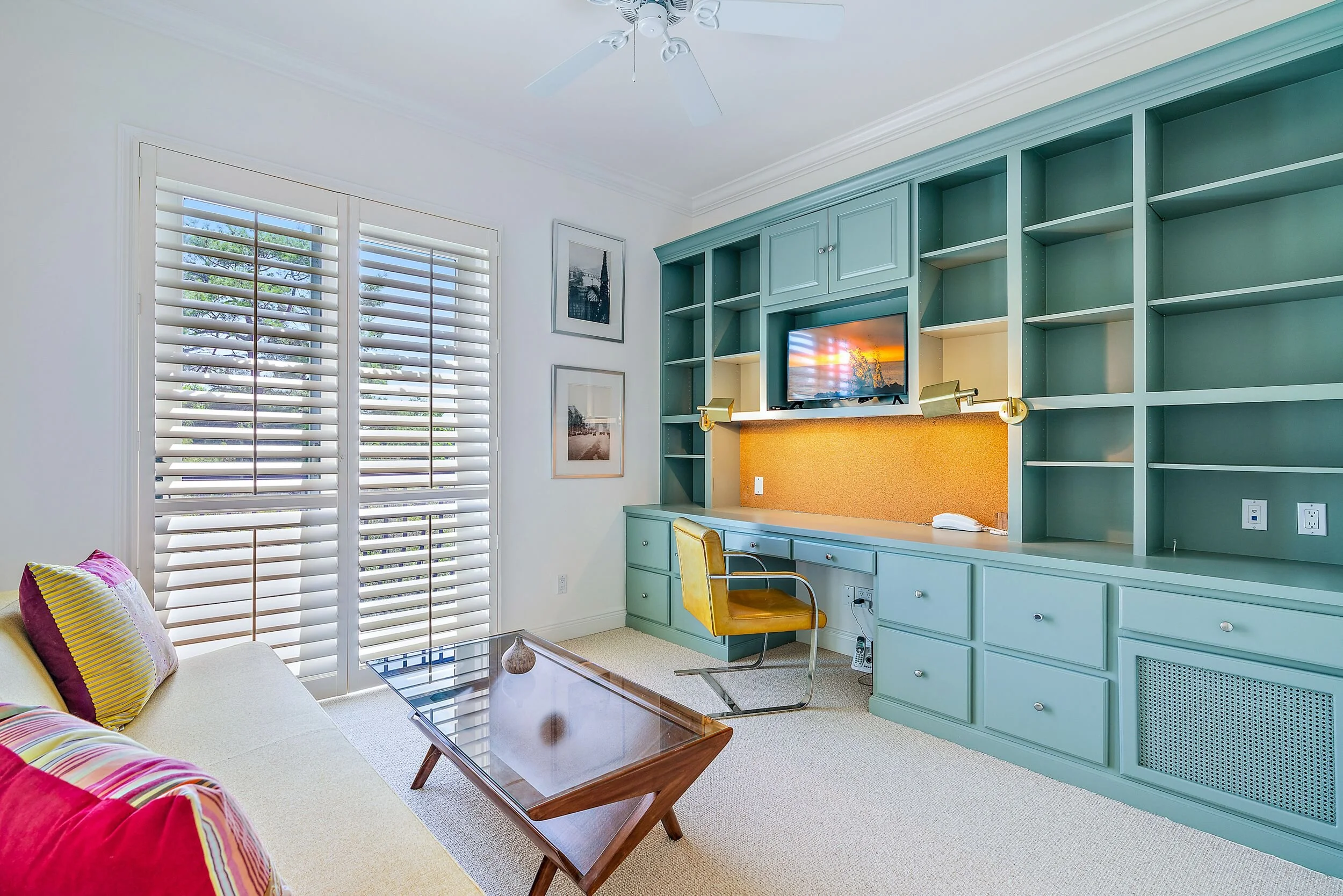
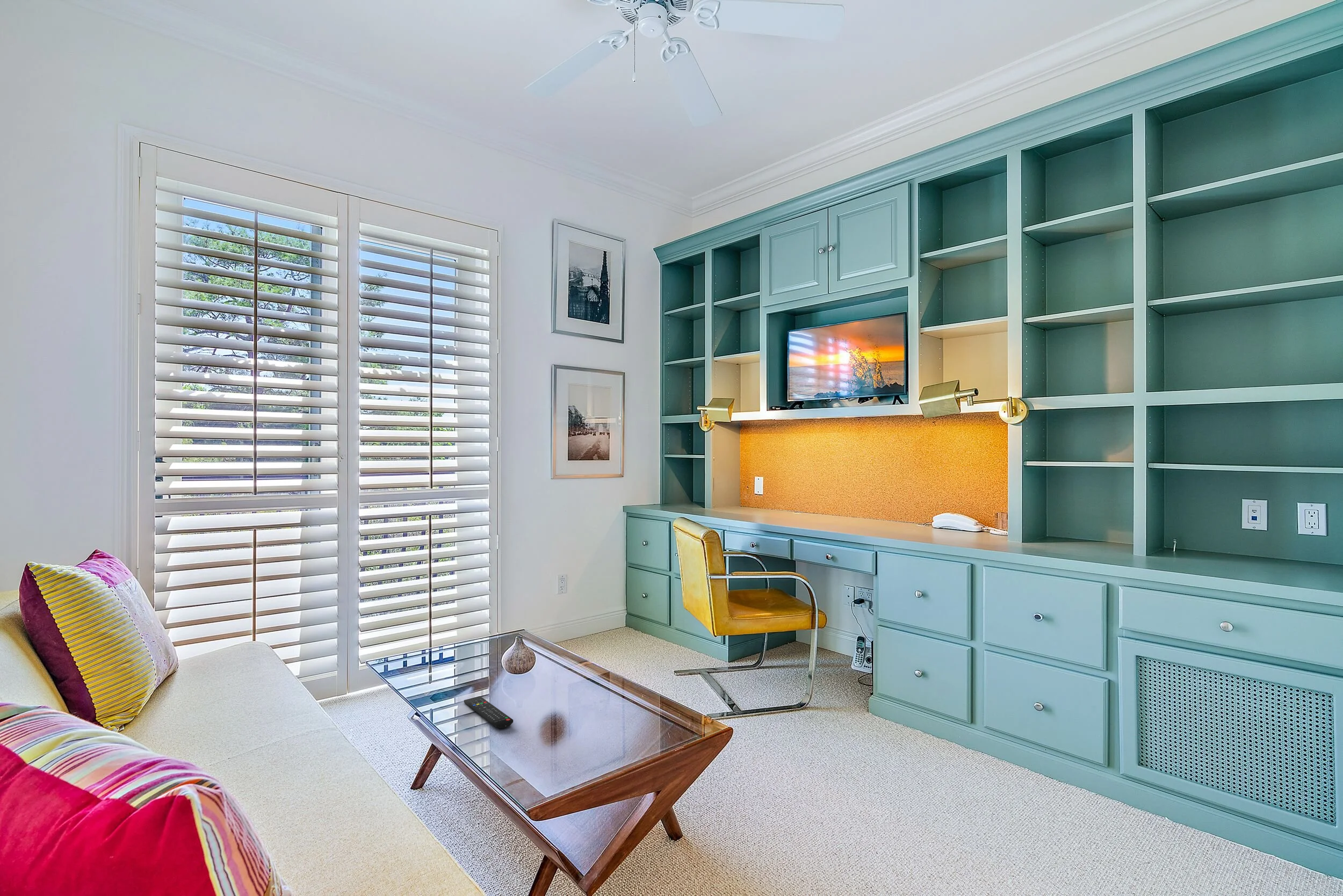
+ remote control (488, 712)
